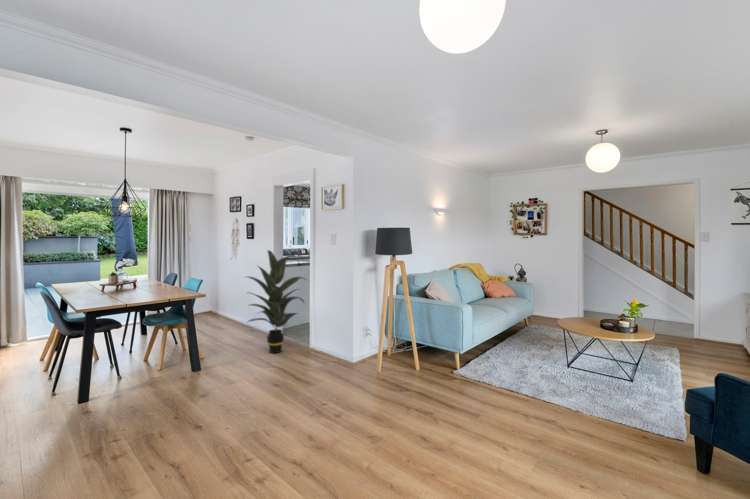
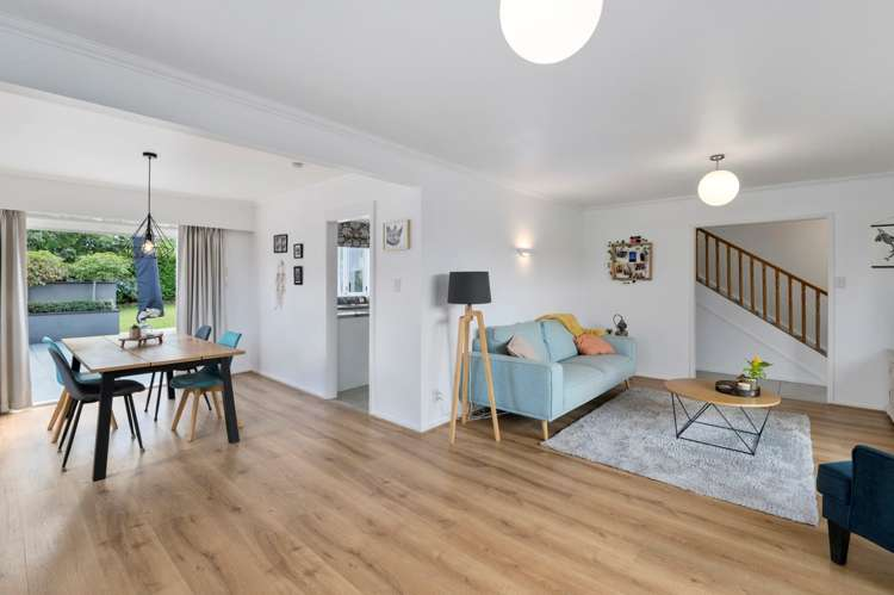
- indoor plant (275, 300)
